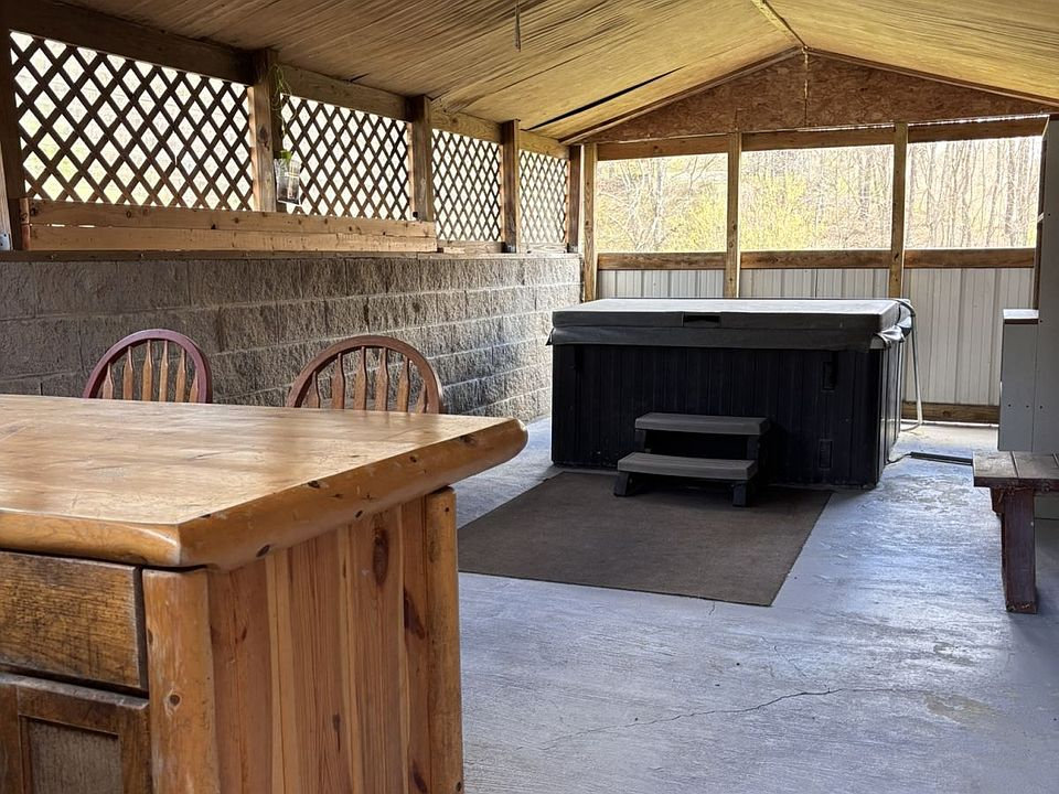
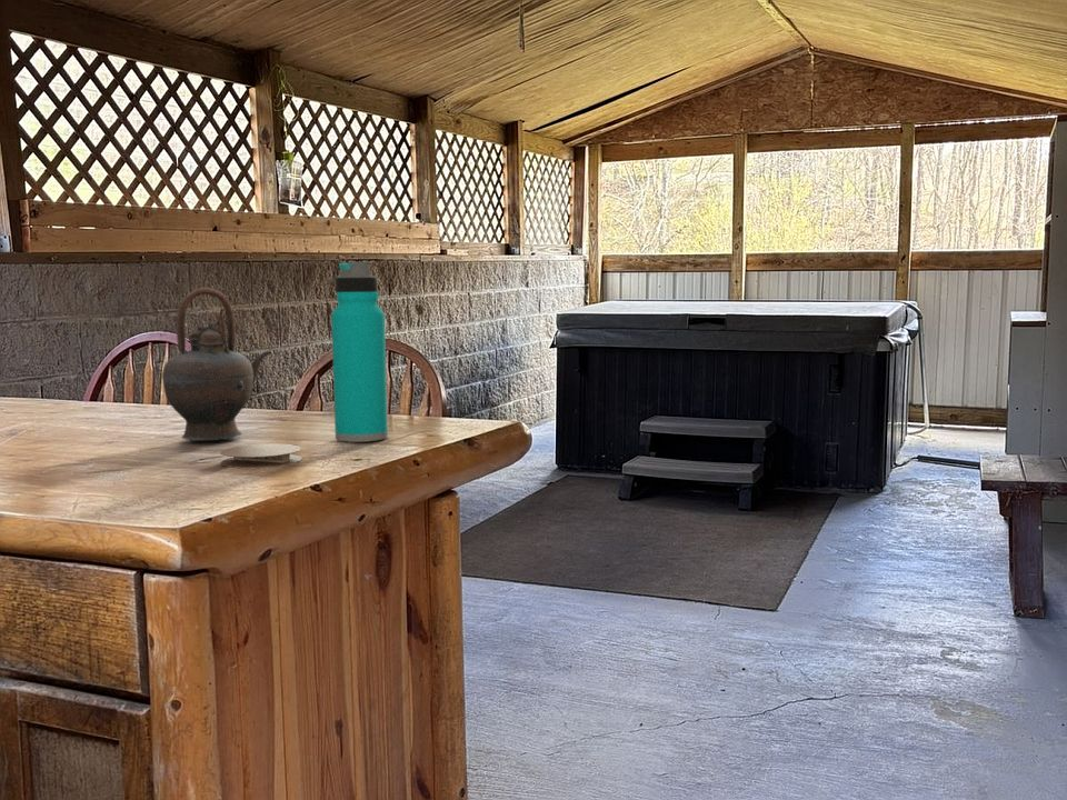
+ water bottle (359, 351)
+ teapot (218, 363)
+ coaster (261, 454)
